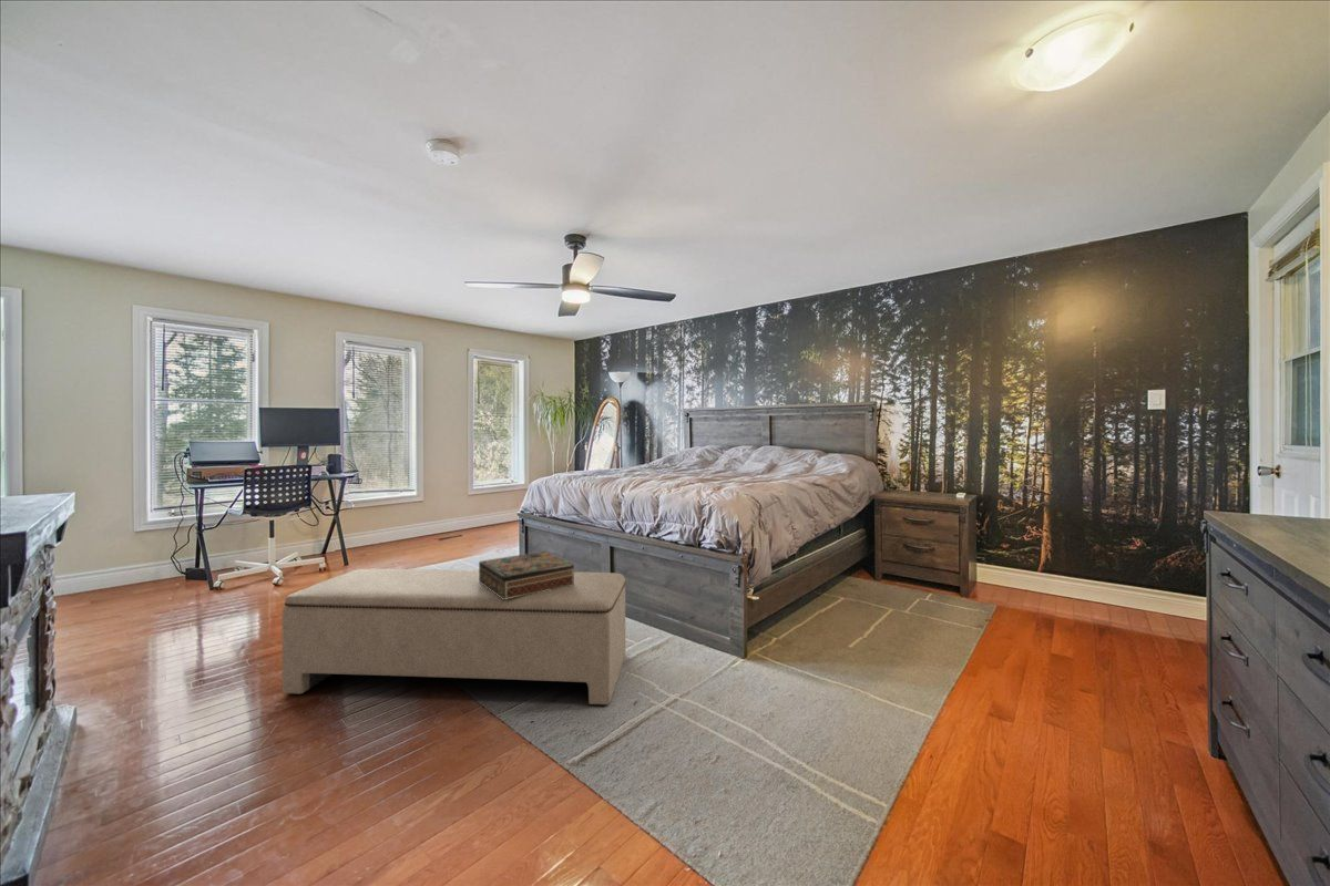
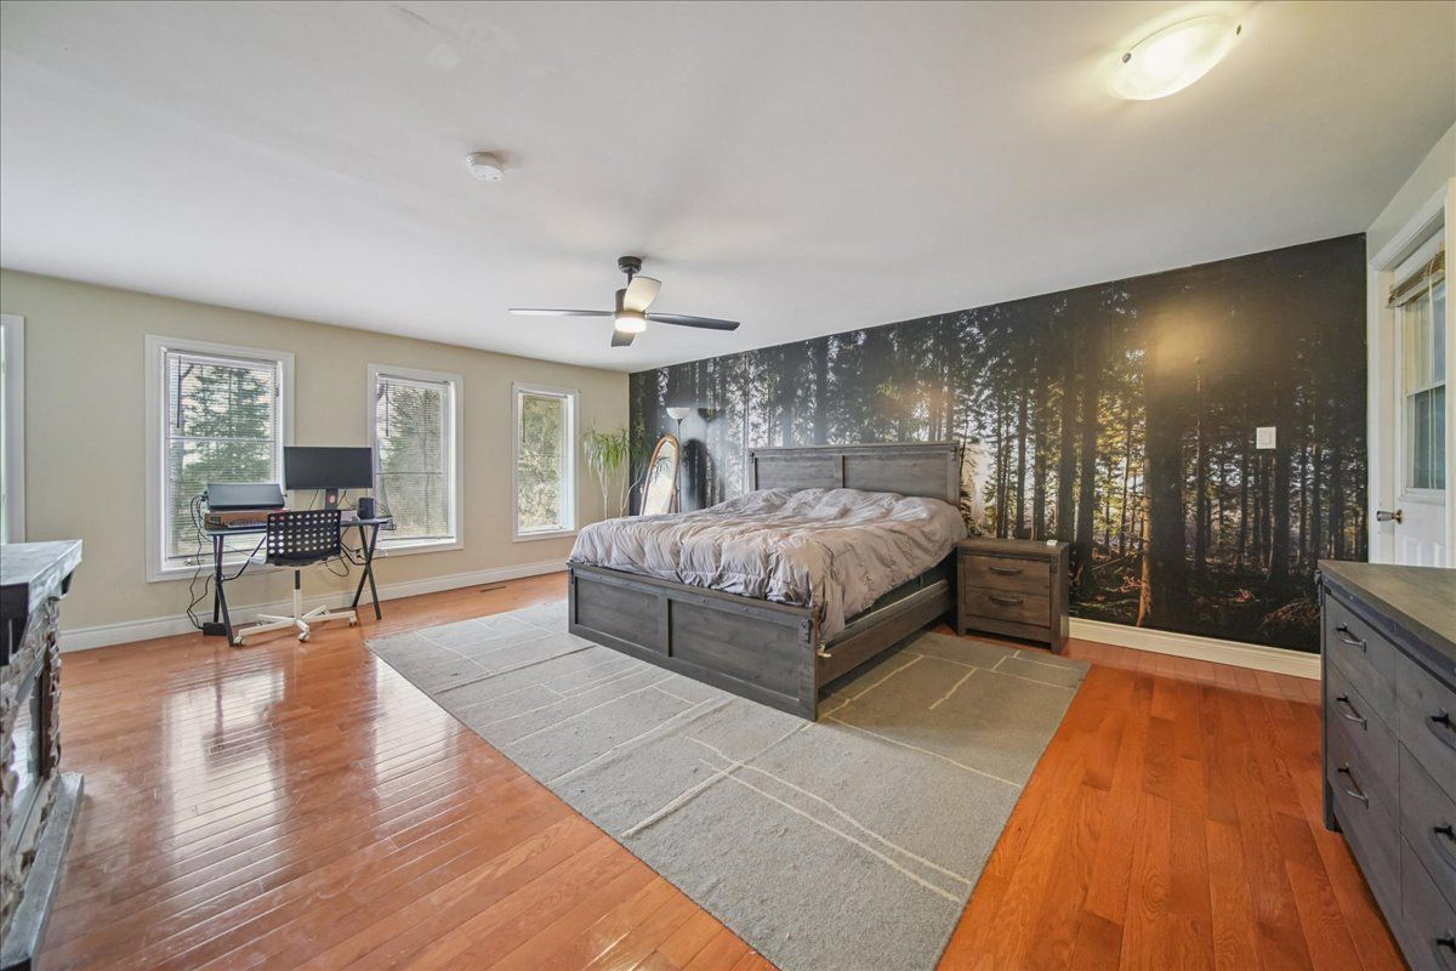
- bench (467, 627)
- decorative box (525, 571)
